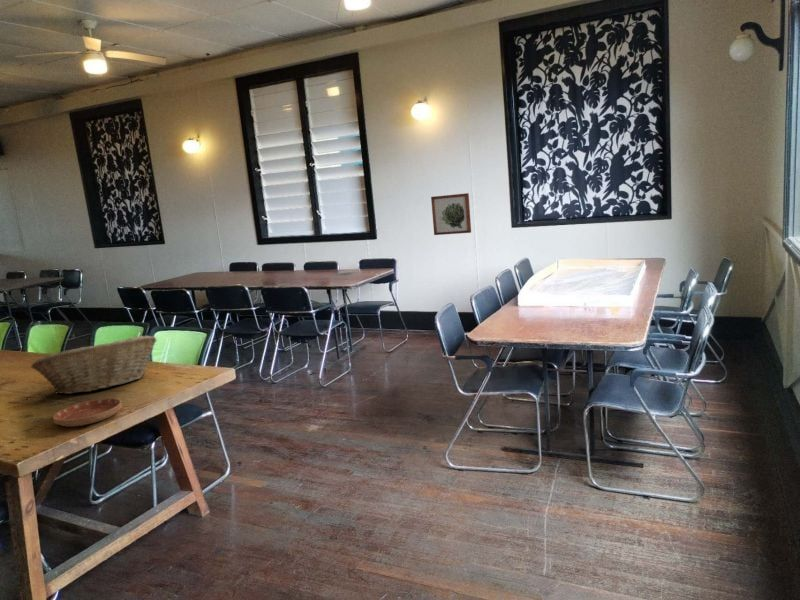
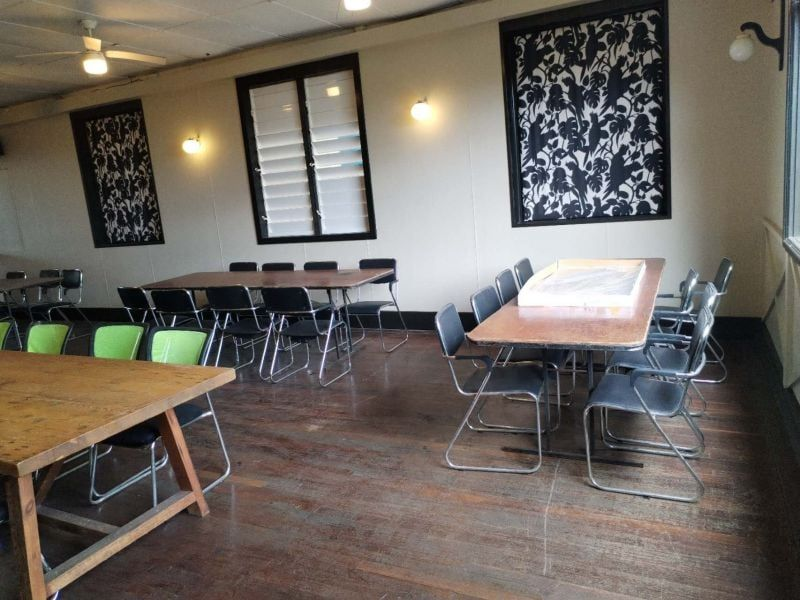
- fruit basket (98, 361)
- wall art (451, 214)
- saucer (88, 412)
